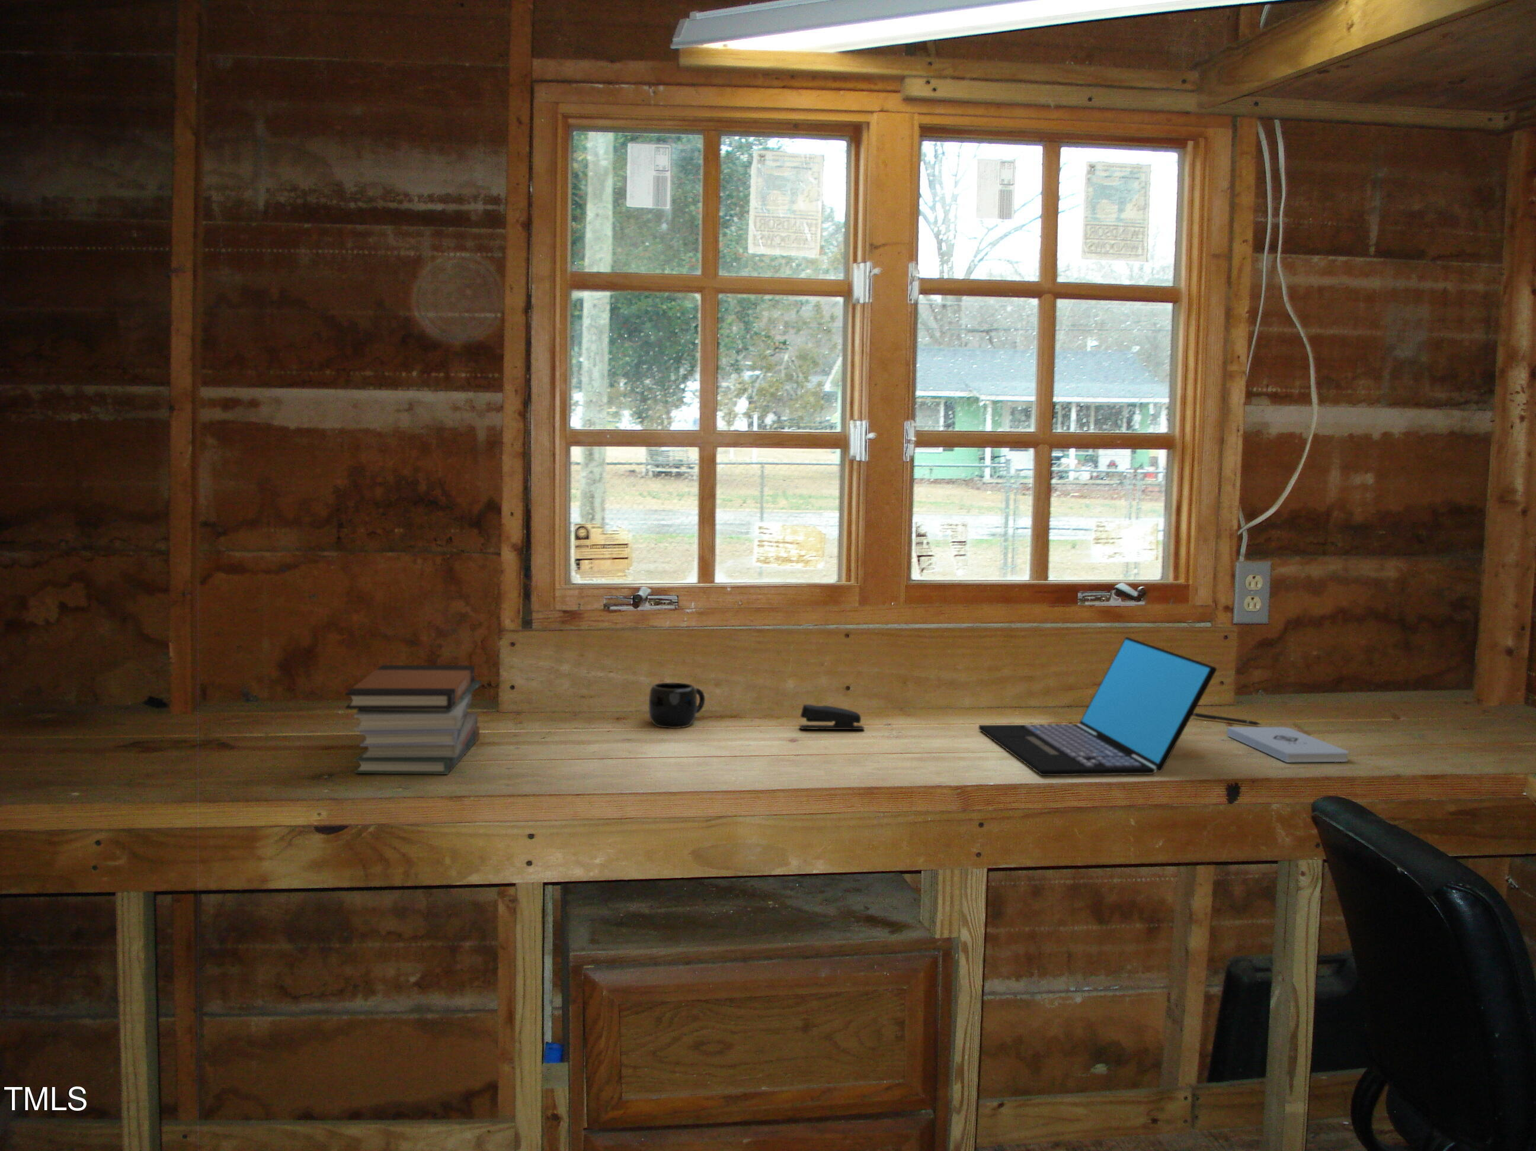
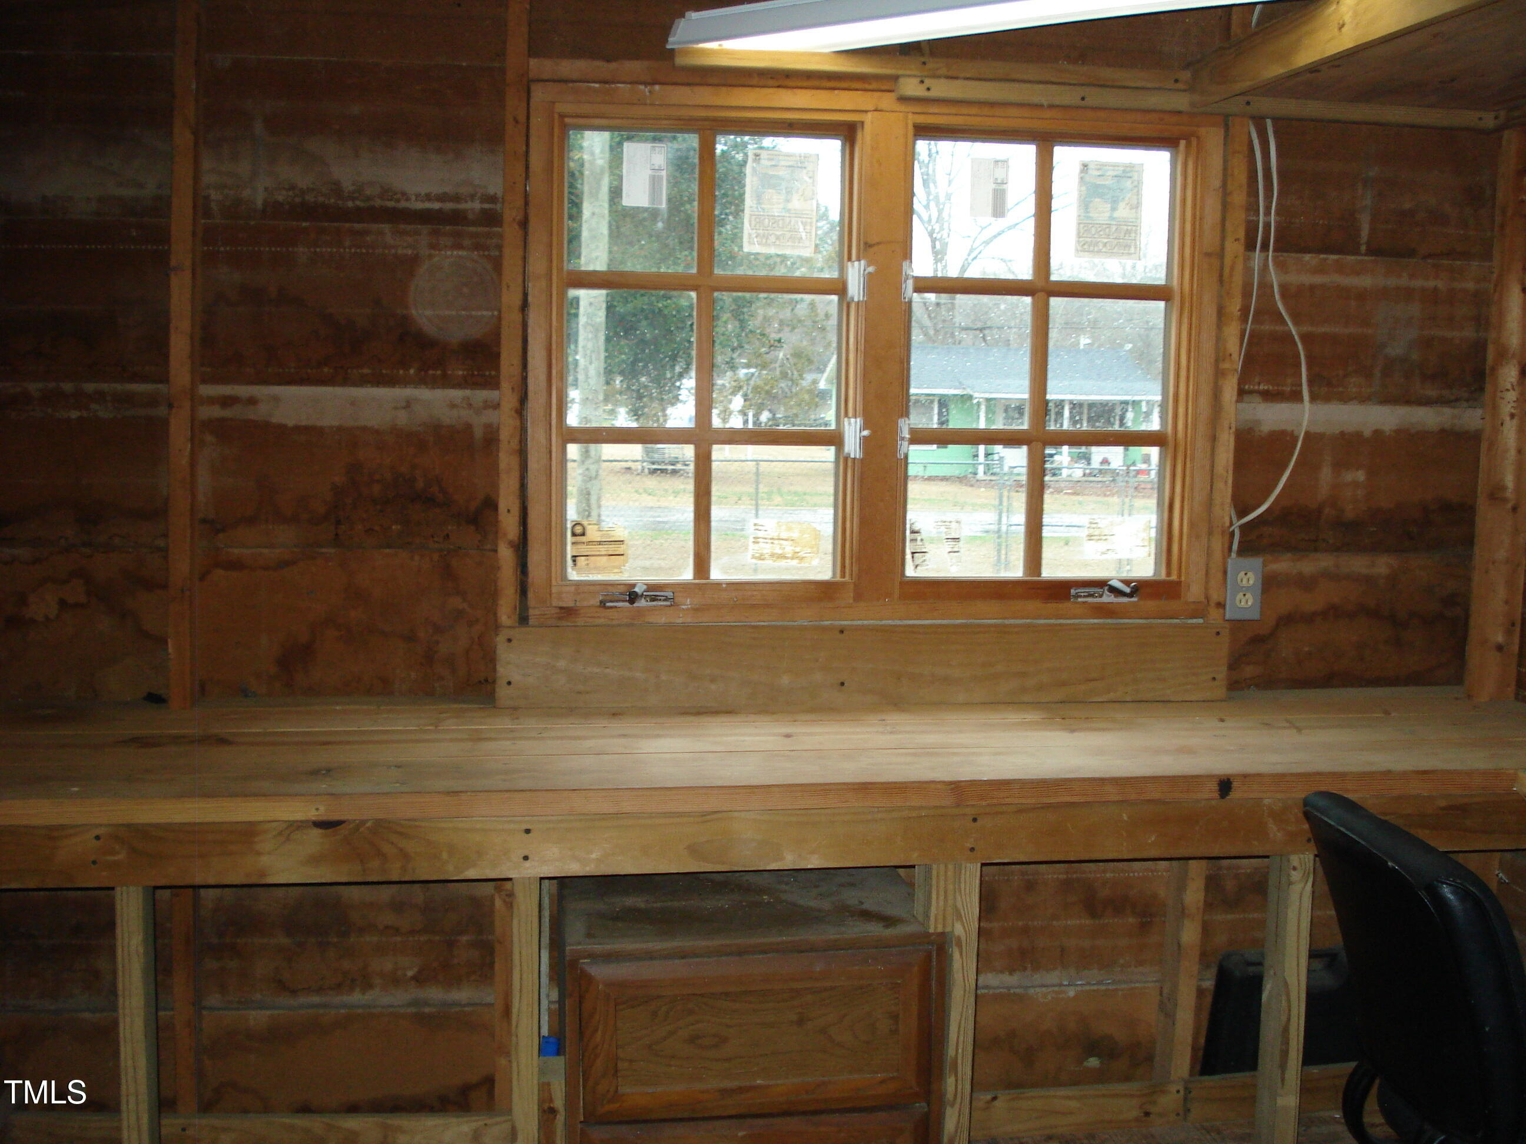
- mug (679, 705)
- laptop (1091, 701)
- pen (1225, 719)
- notepad (1287, 744)
- book stack (417, 717)
- stapler (832, 717)
